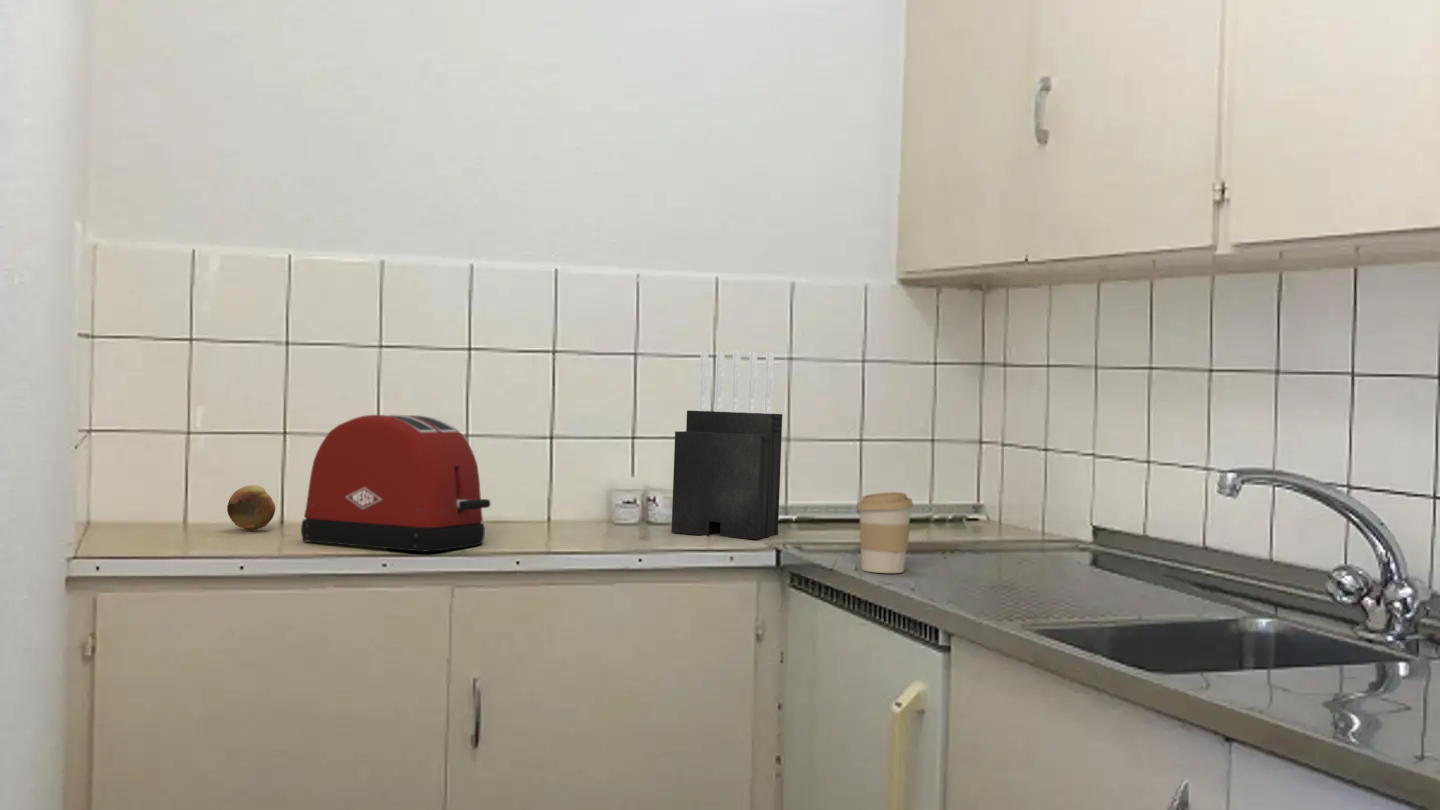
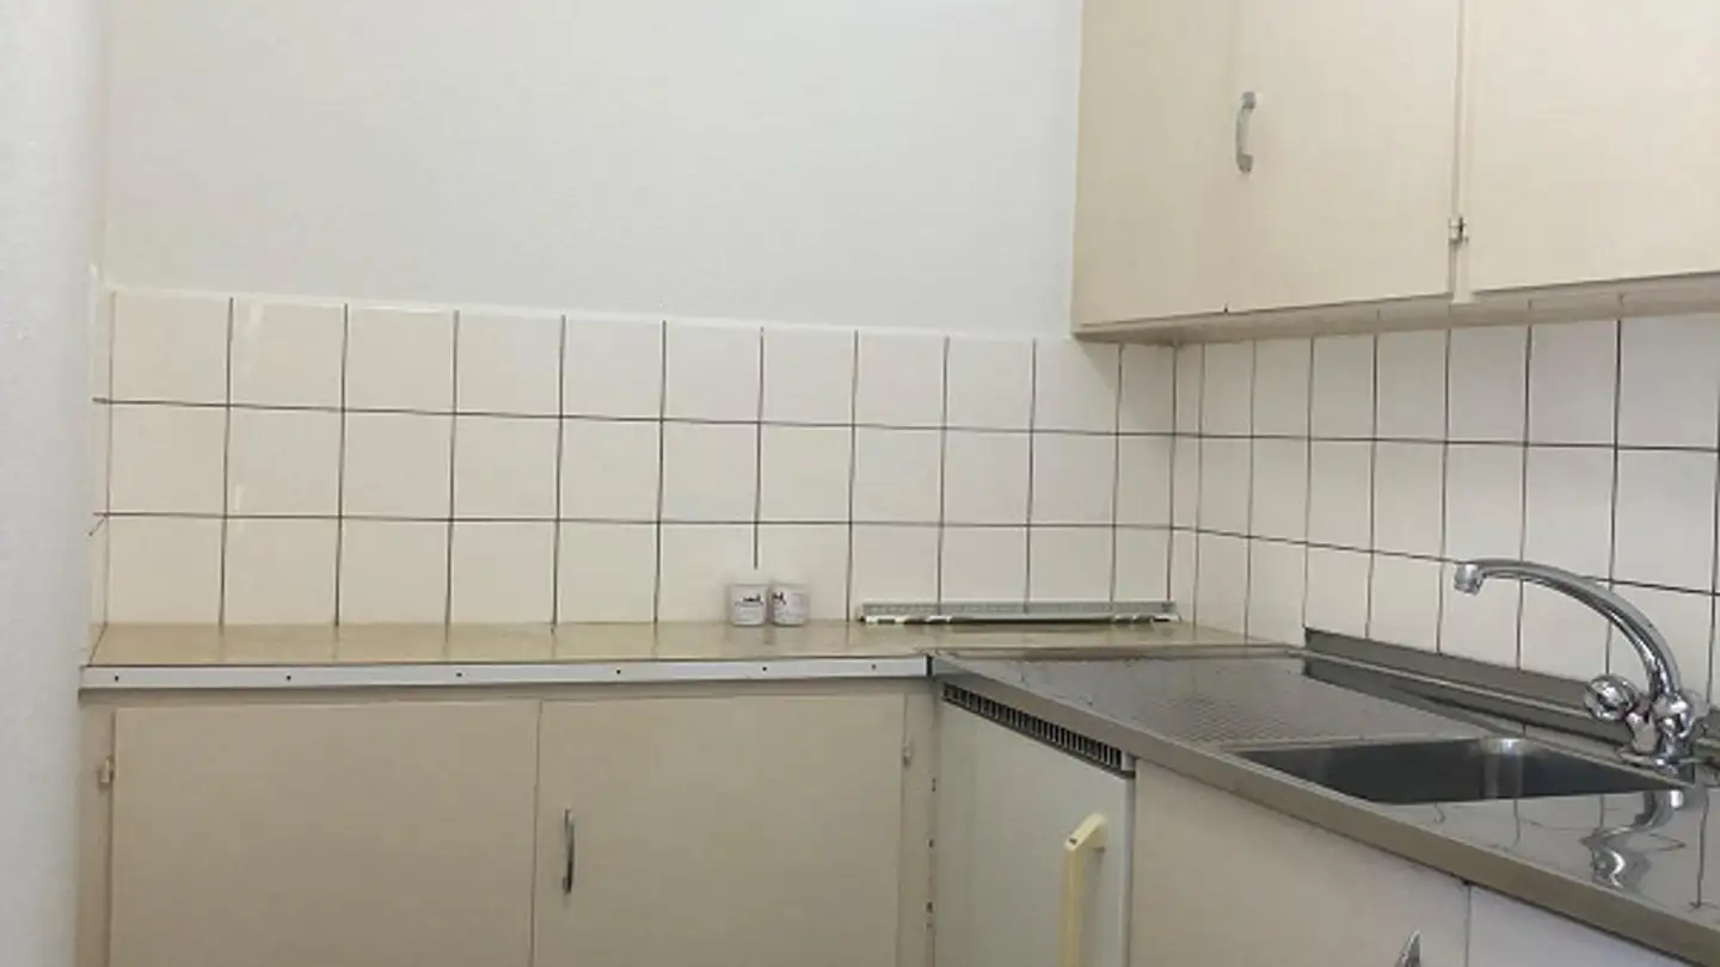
- knife block (725, 442)
- toaster (395, 478)
- fruit (251, 507)
- coffee cup (884, 531)
